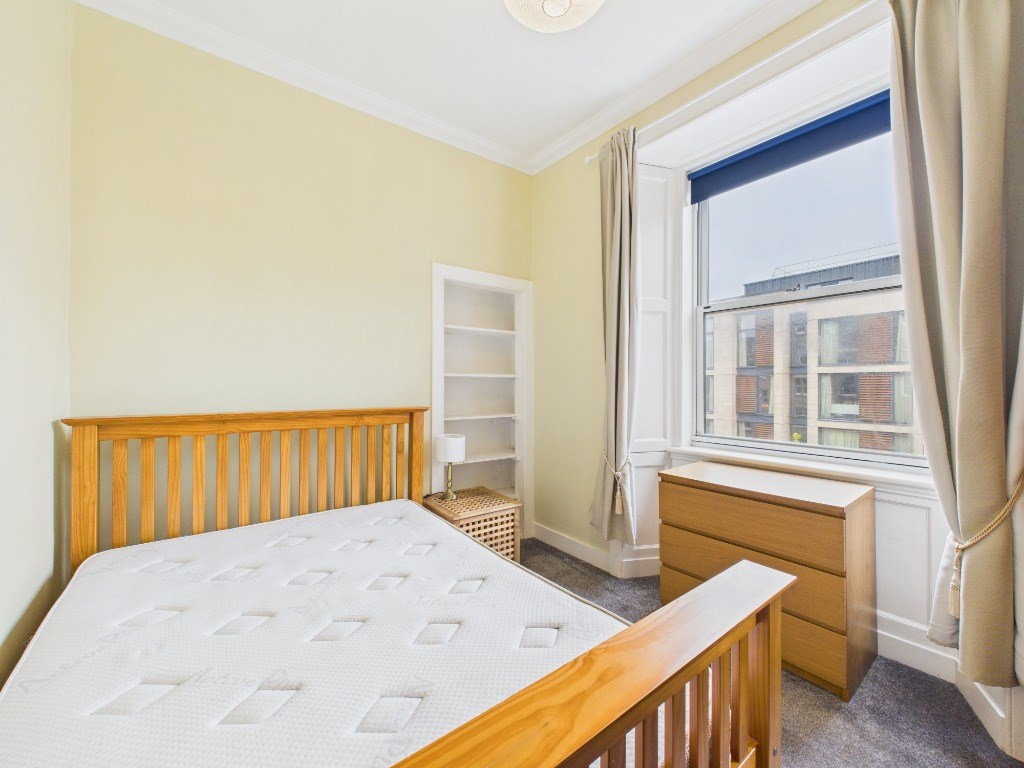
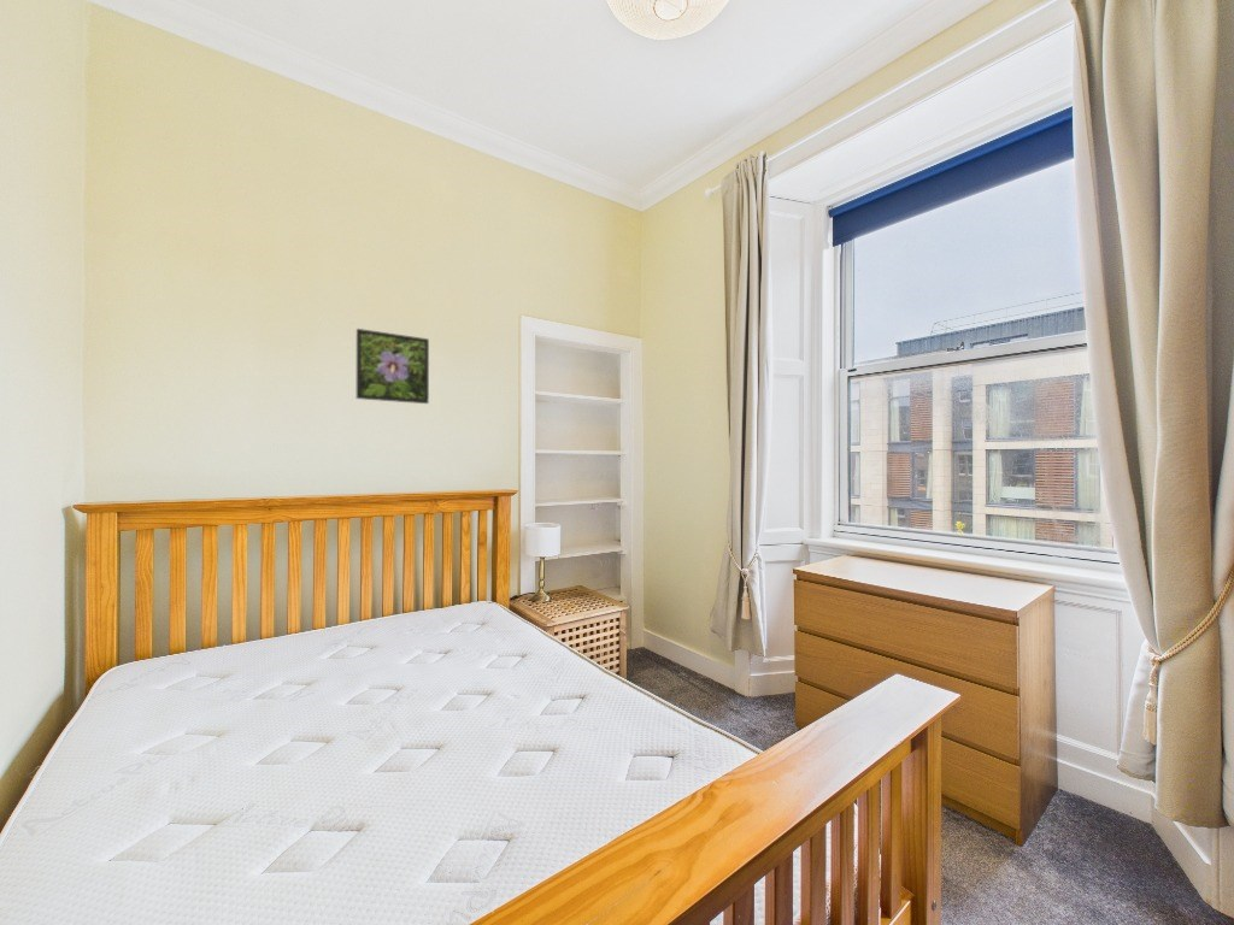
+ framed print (393, 367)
